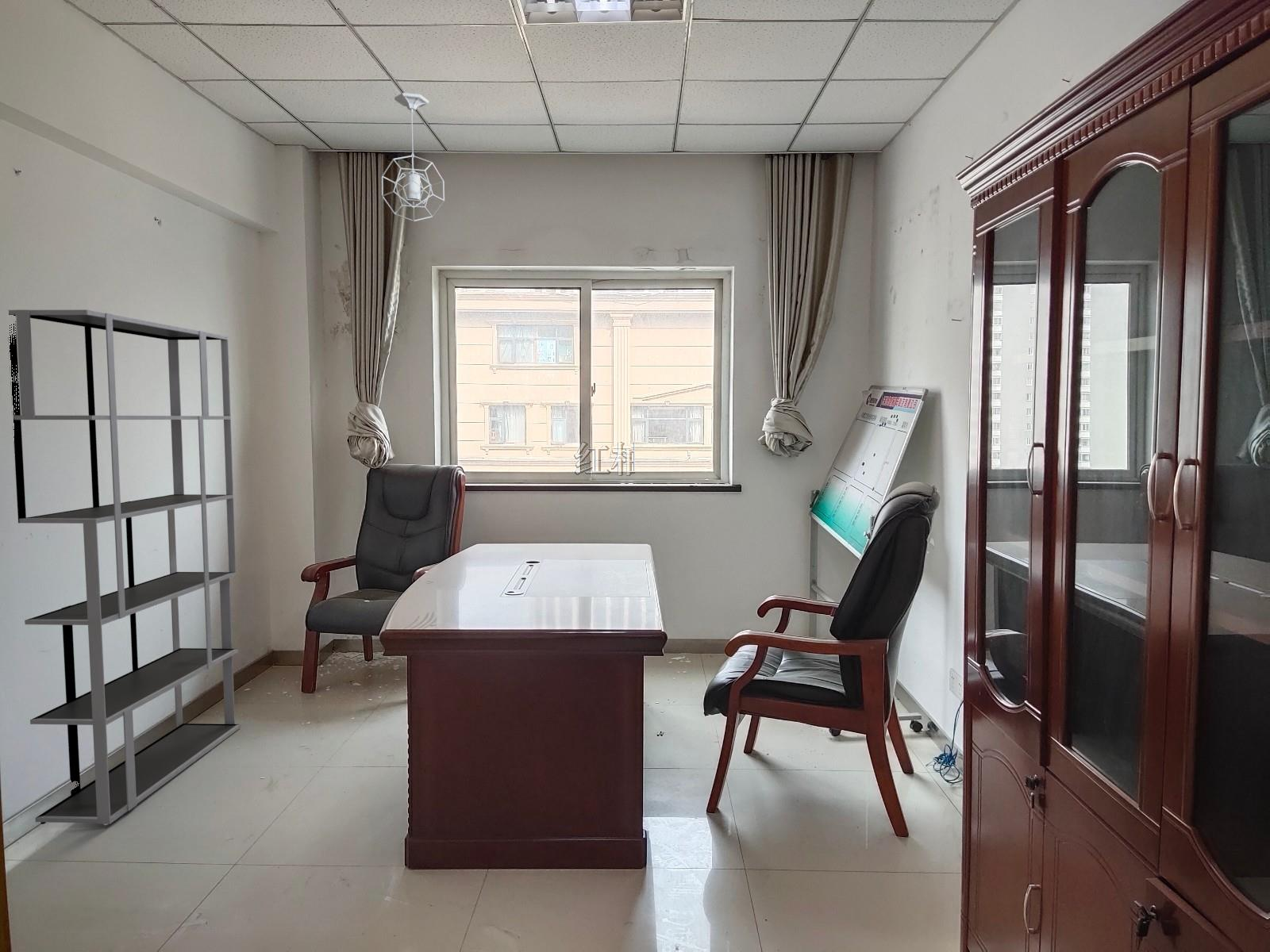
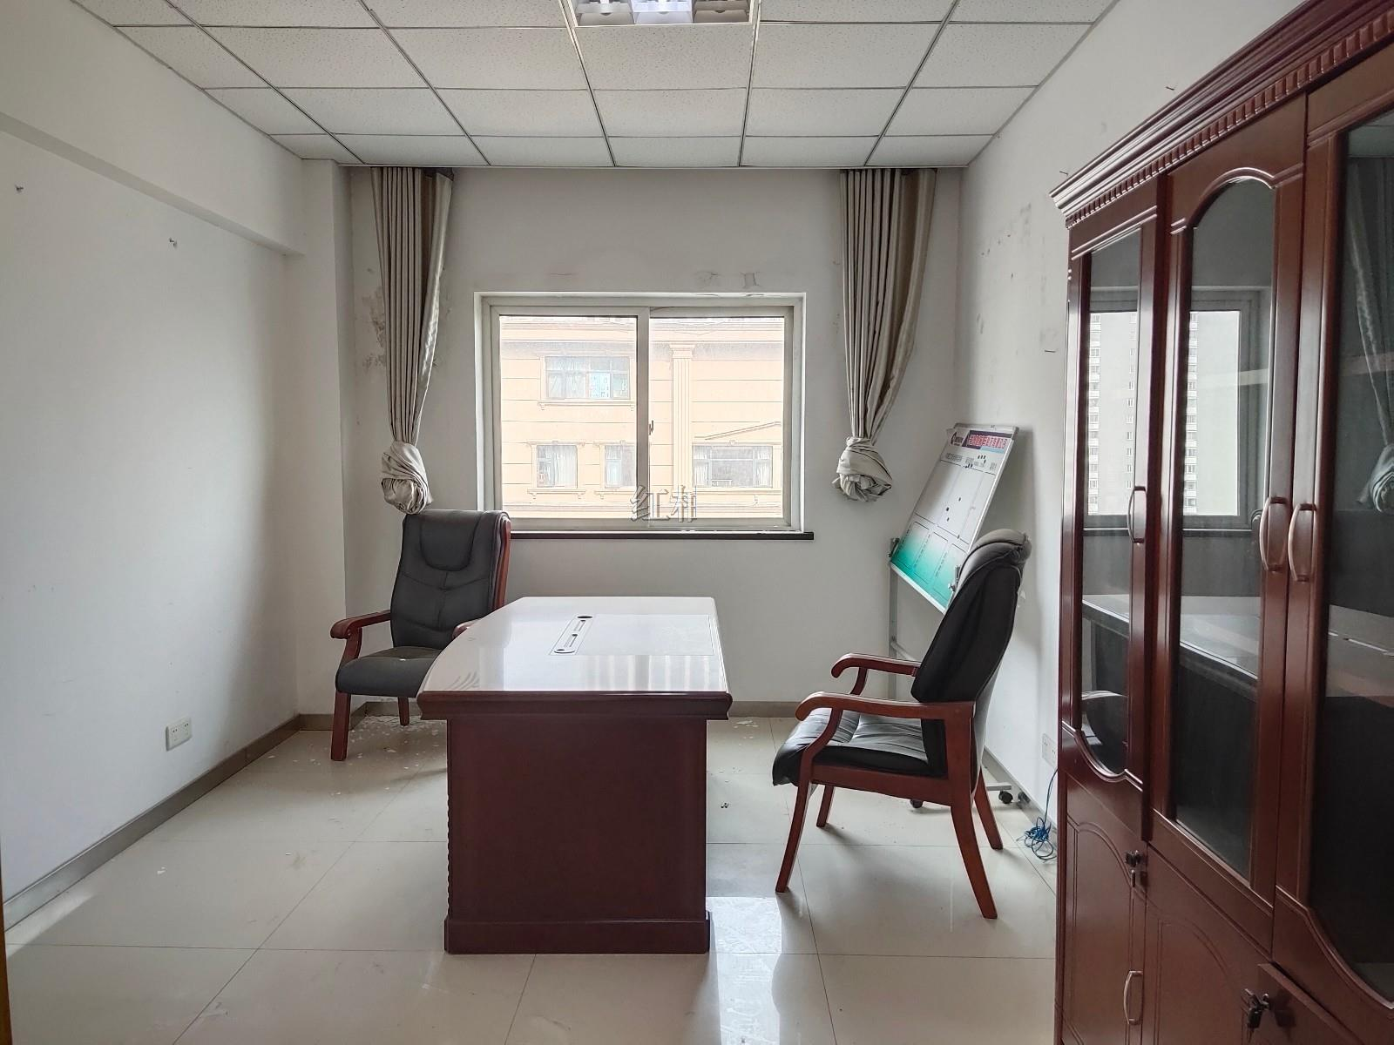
- shelving unit (133, 551)
- pendant light (412, 160)
